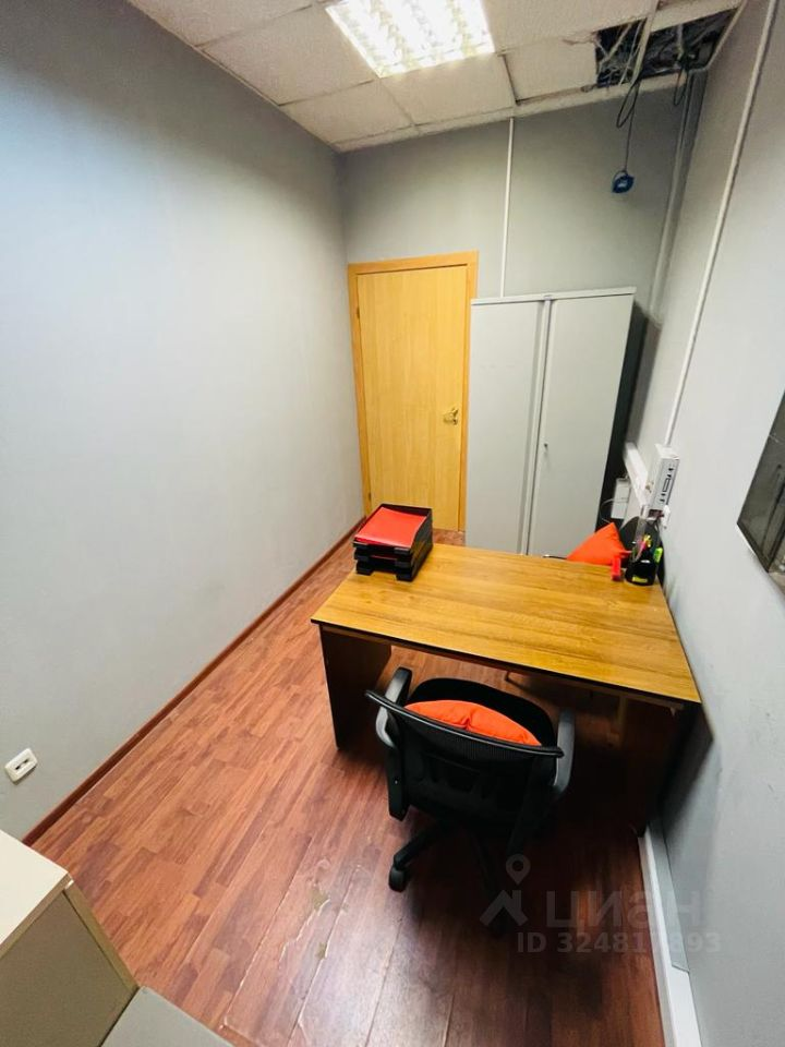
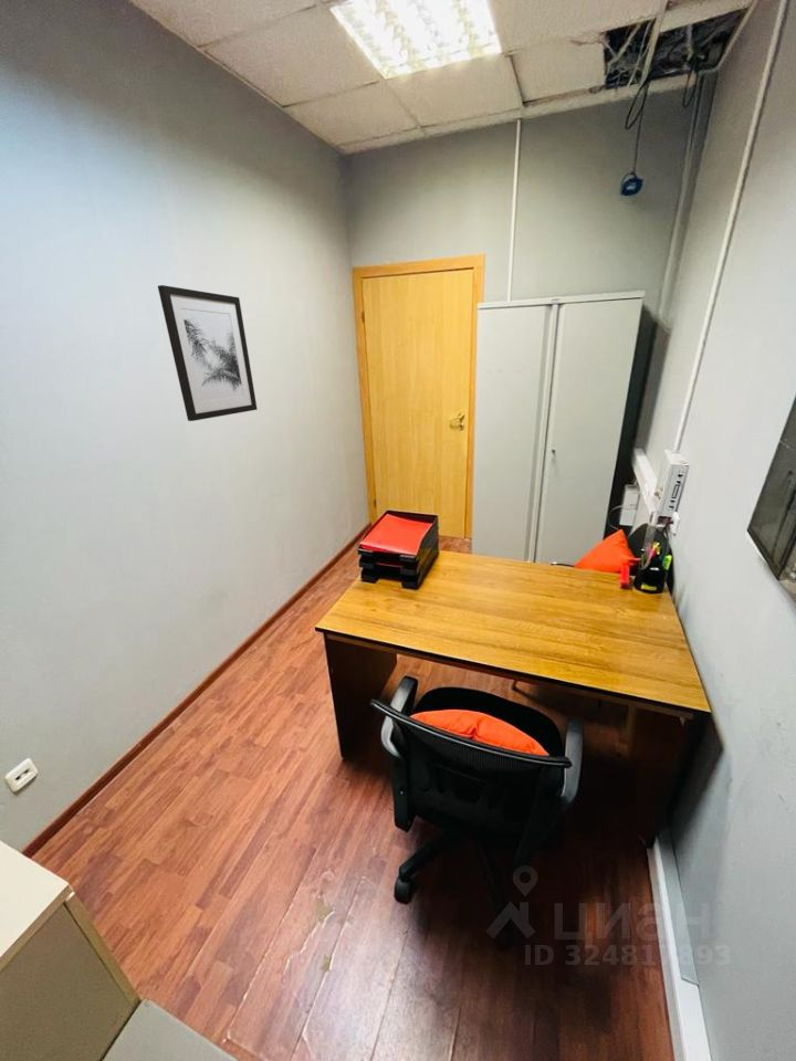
+ wall art (214, 356)
